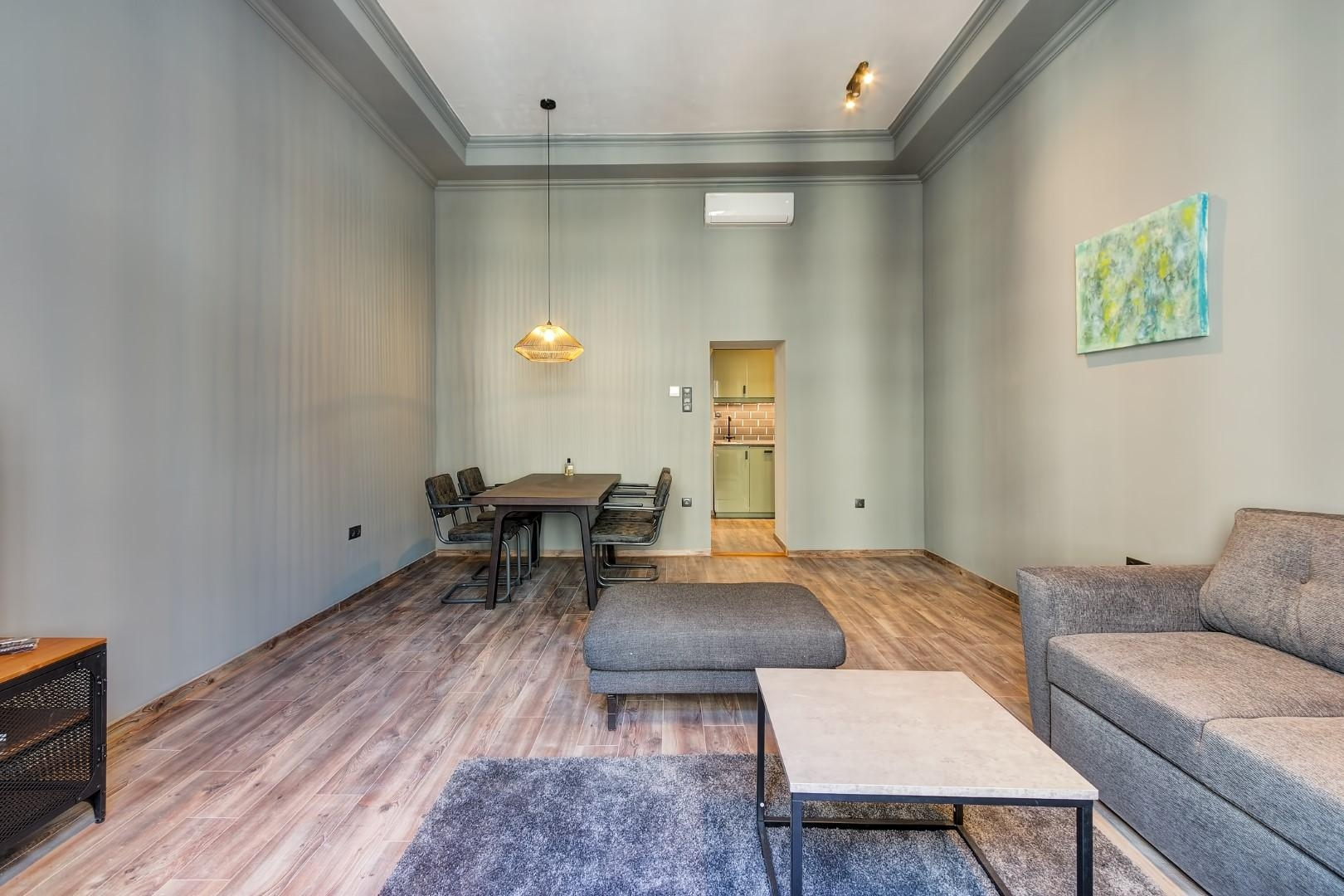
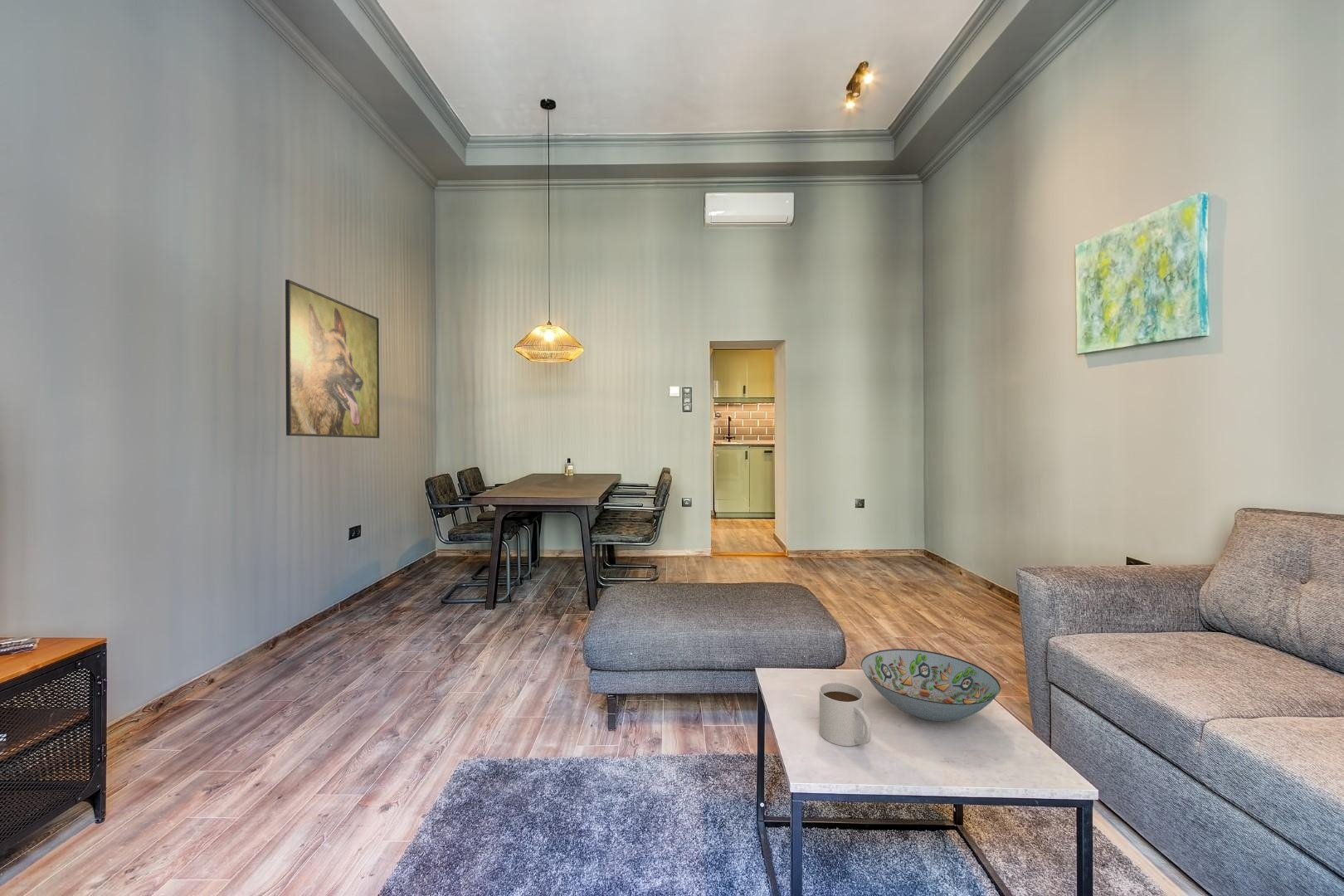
+ mug (847, 717)
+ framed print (338, 369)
+ decorative bowl (927, 692)
